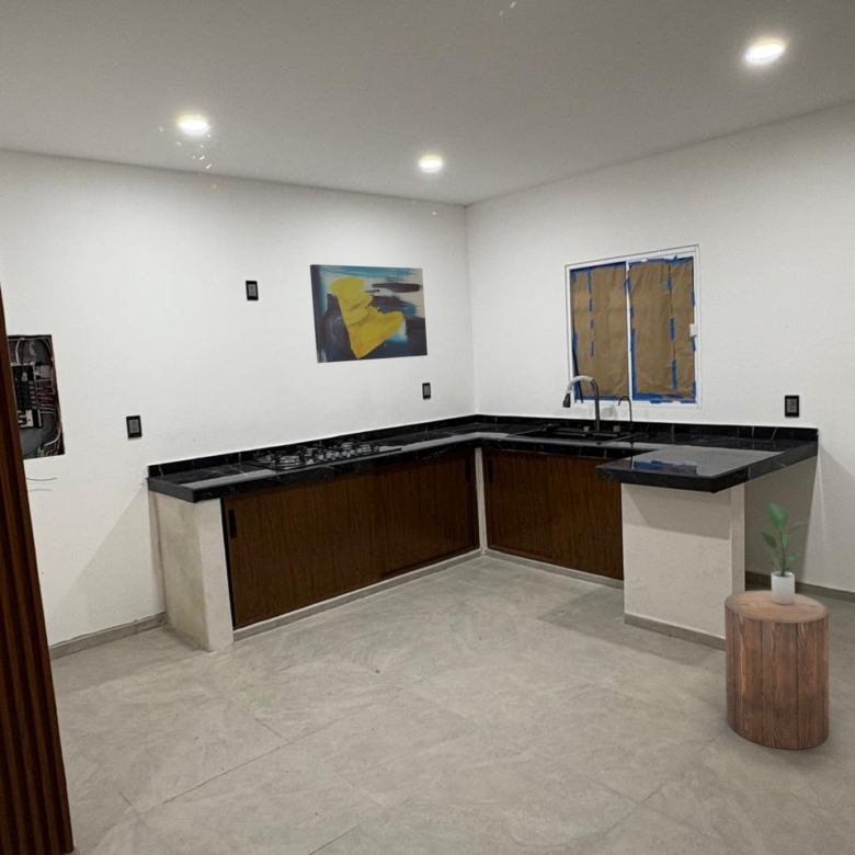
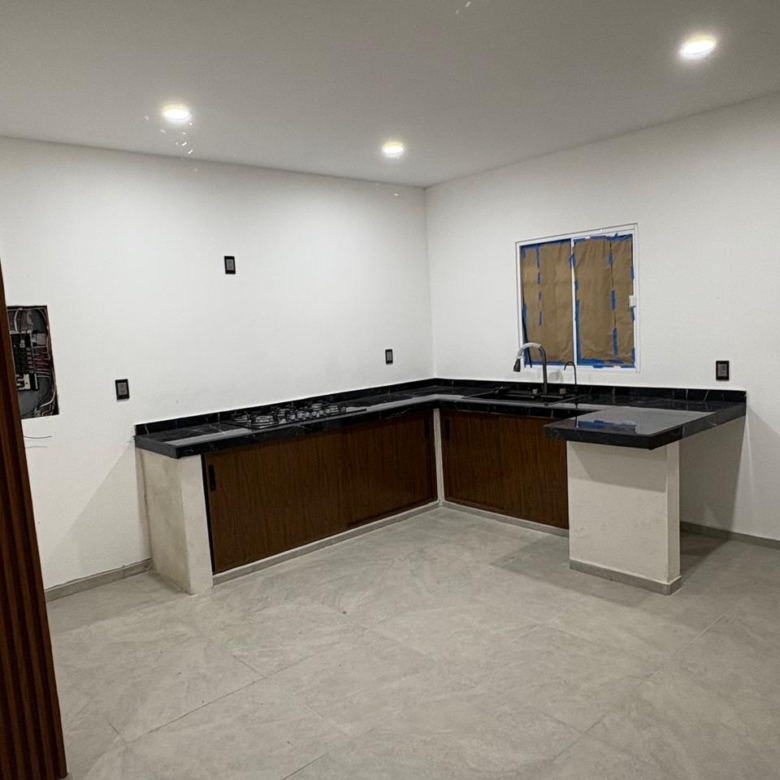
- stool (775, 665)
- wall art (372, 312)
- potted plant (783, 555)
